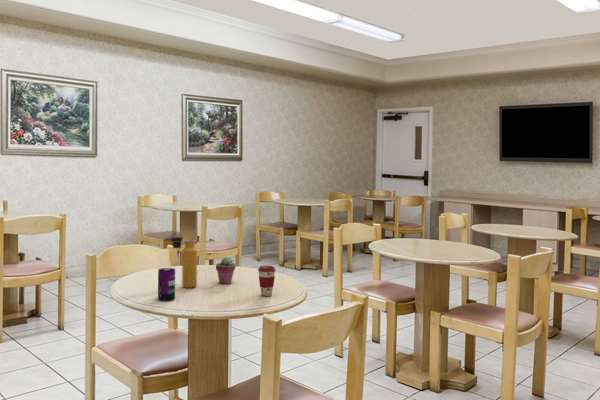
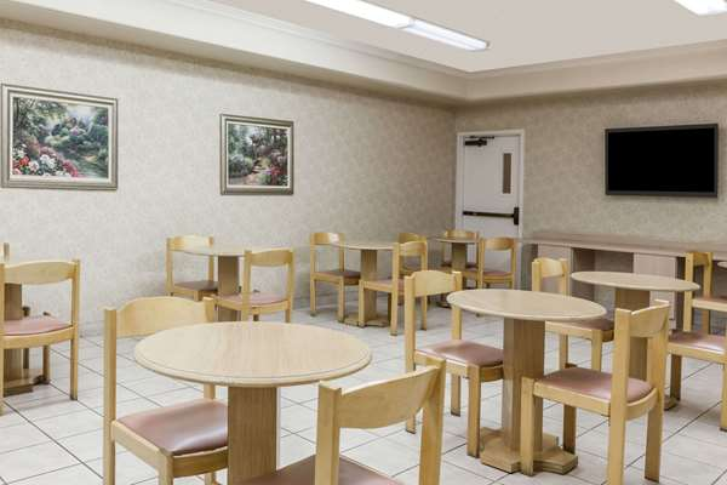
- beverage can (166, 283)
- coffee cup (266, 280)
- water bottle (183, 258)
- potted succulent (225, 269)
